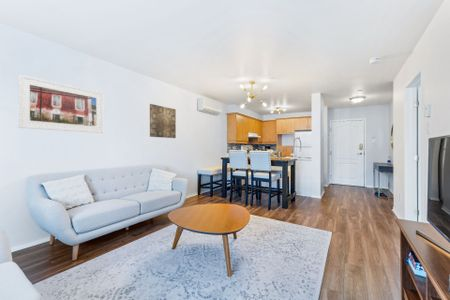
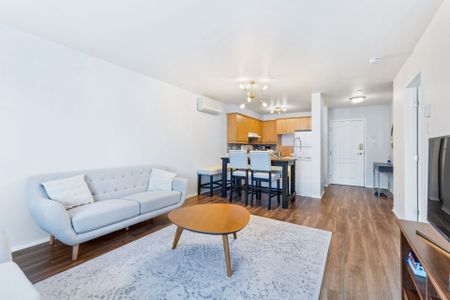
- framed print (66, 108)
- wall art (163, 122)
